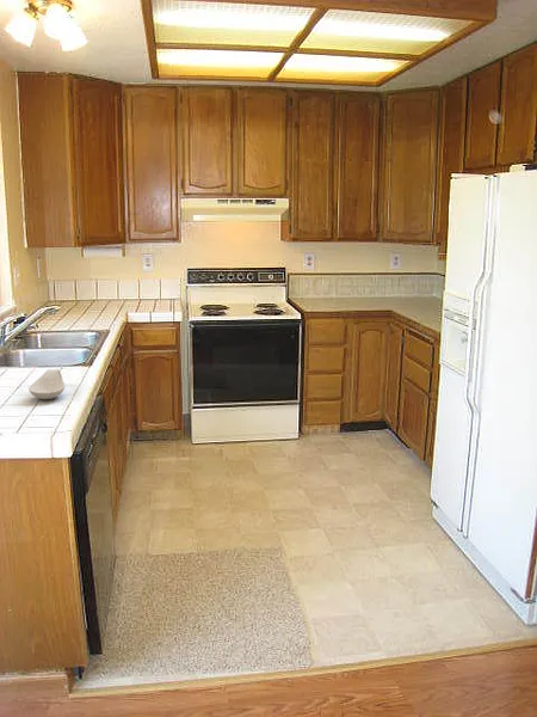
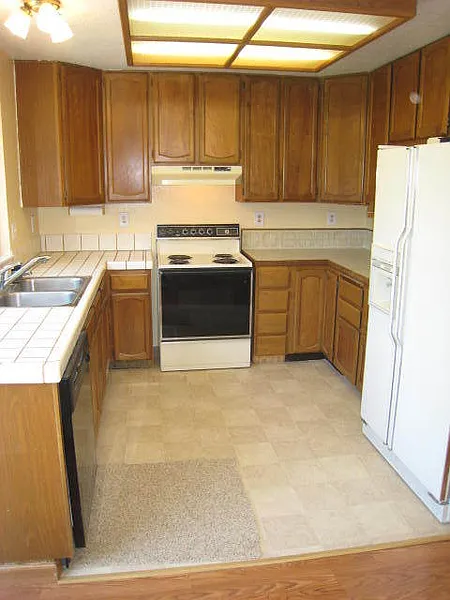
- spoon rest (49, 382)
